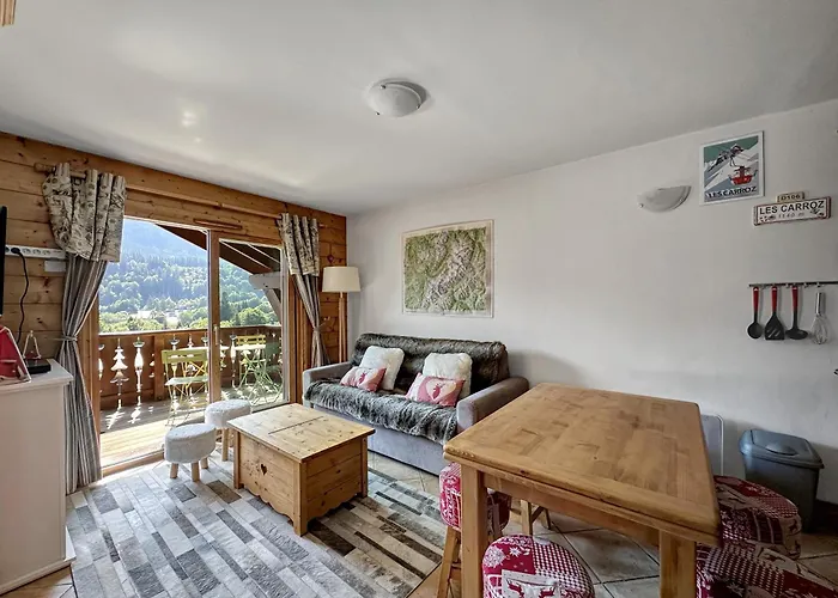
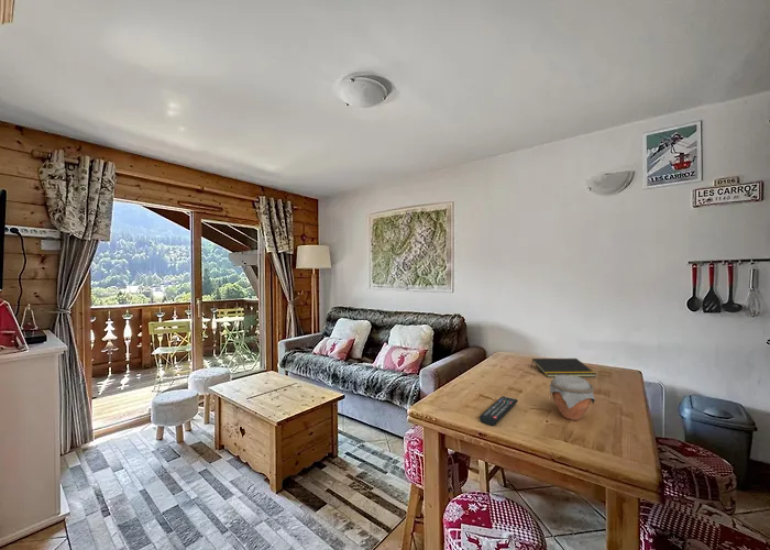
+ jar (571, 397)
+ notepad (562, 366)
+ remote control (499, 409)
